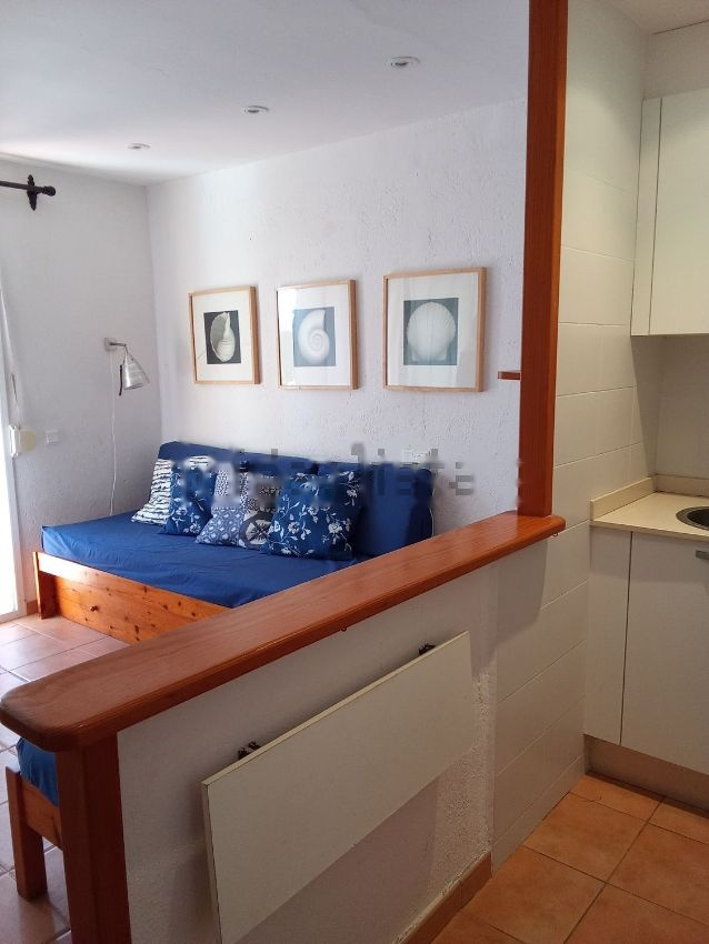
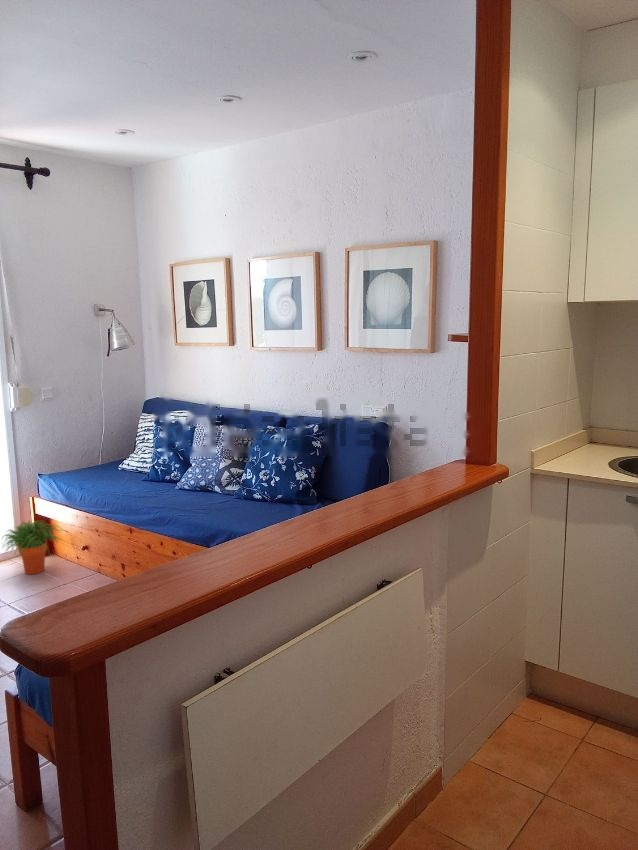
+ potted plant (31, 546)
